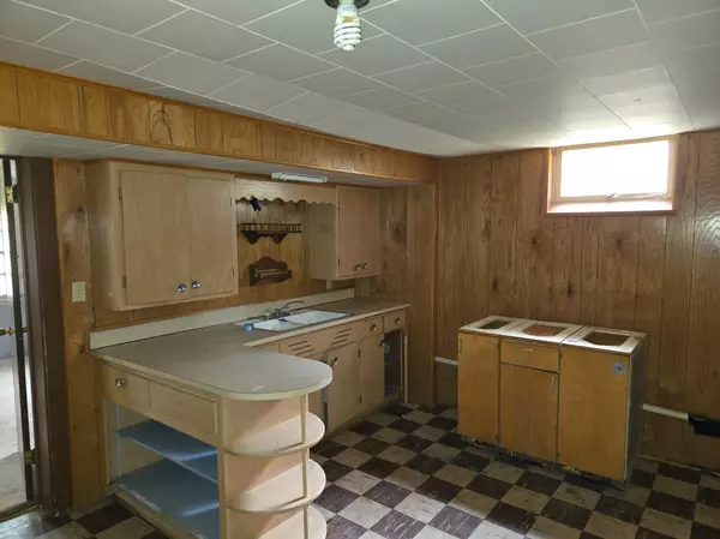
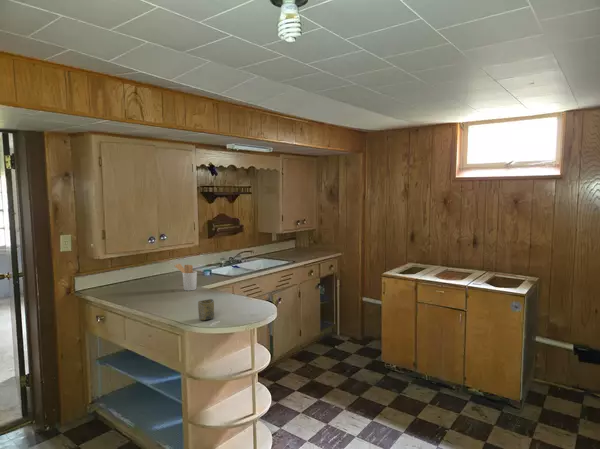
+ utensil holder (186, 276)
+ cup (206, 309)
